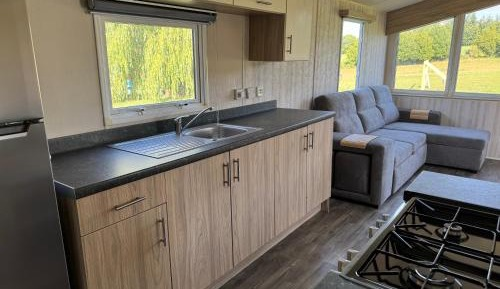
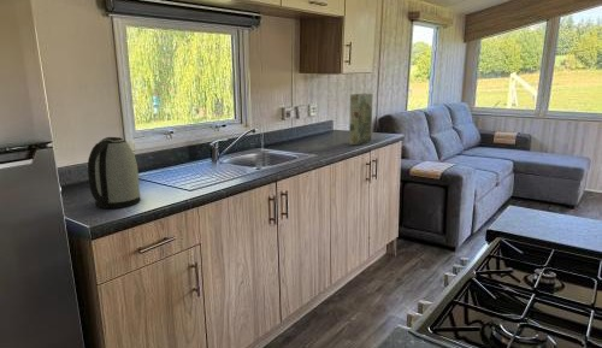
+ kettle (110, 171)
+ cereal box (361, 118)
